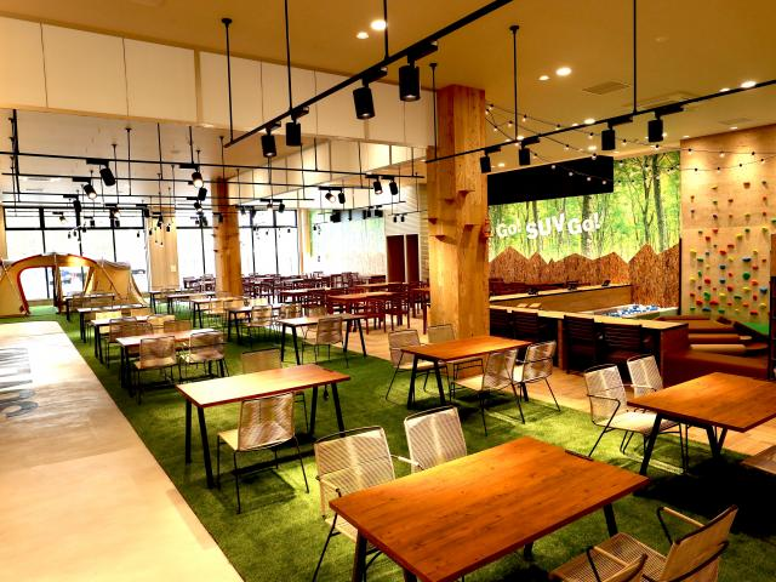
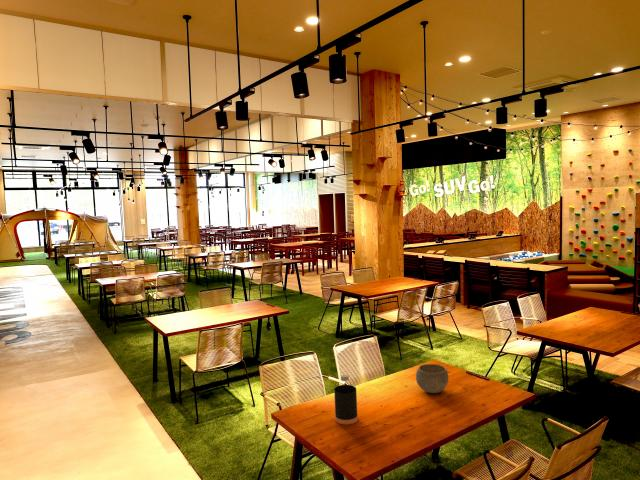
+ bottle (345, 397)
+ bowl (432, 379)
